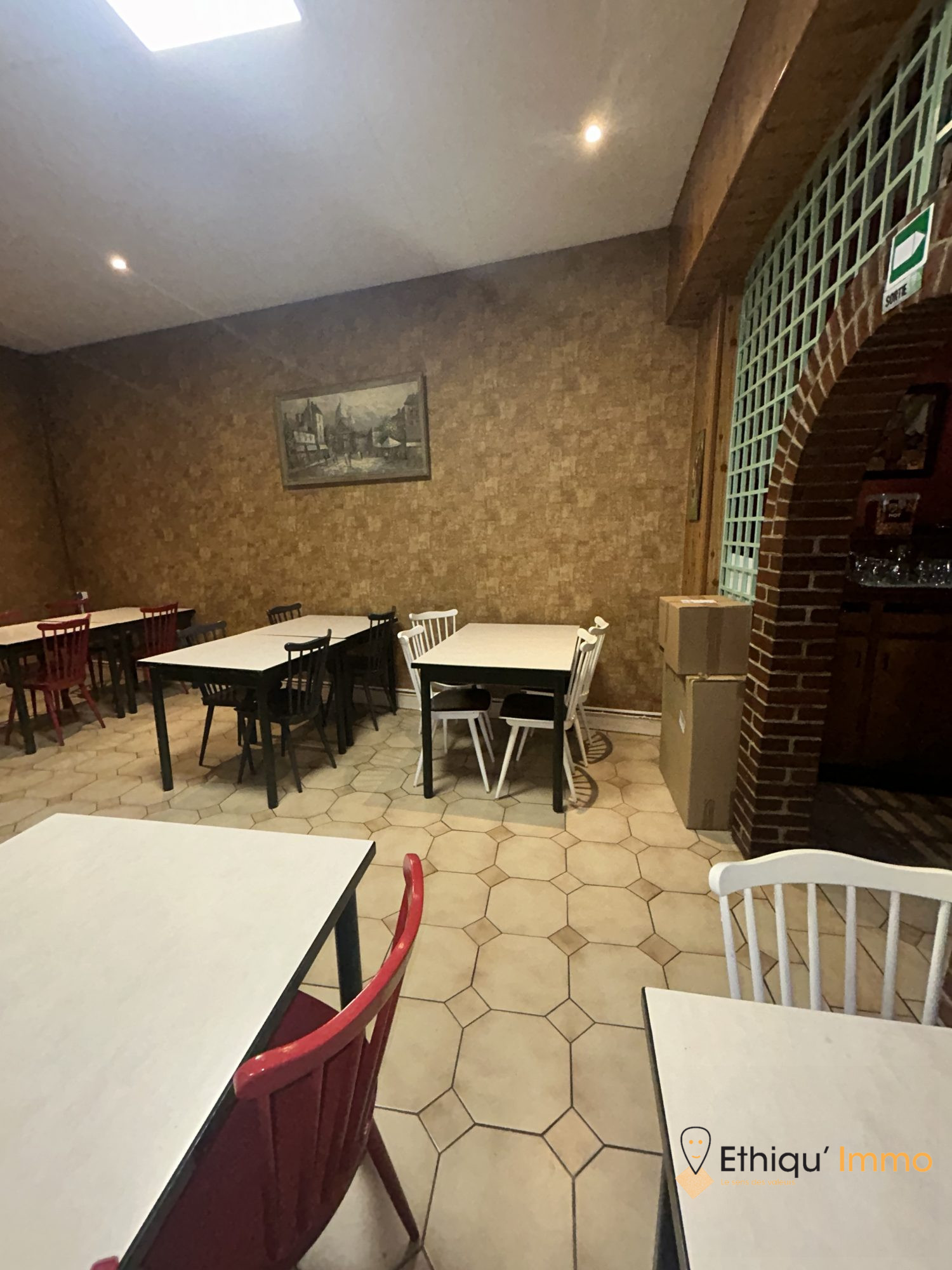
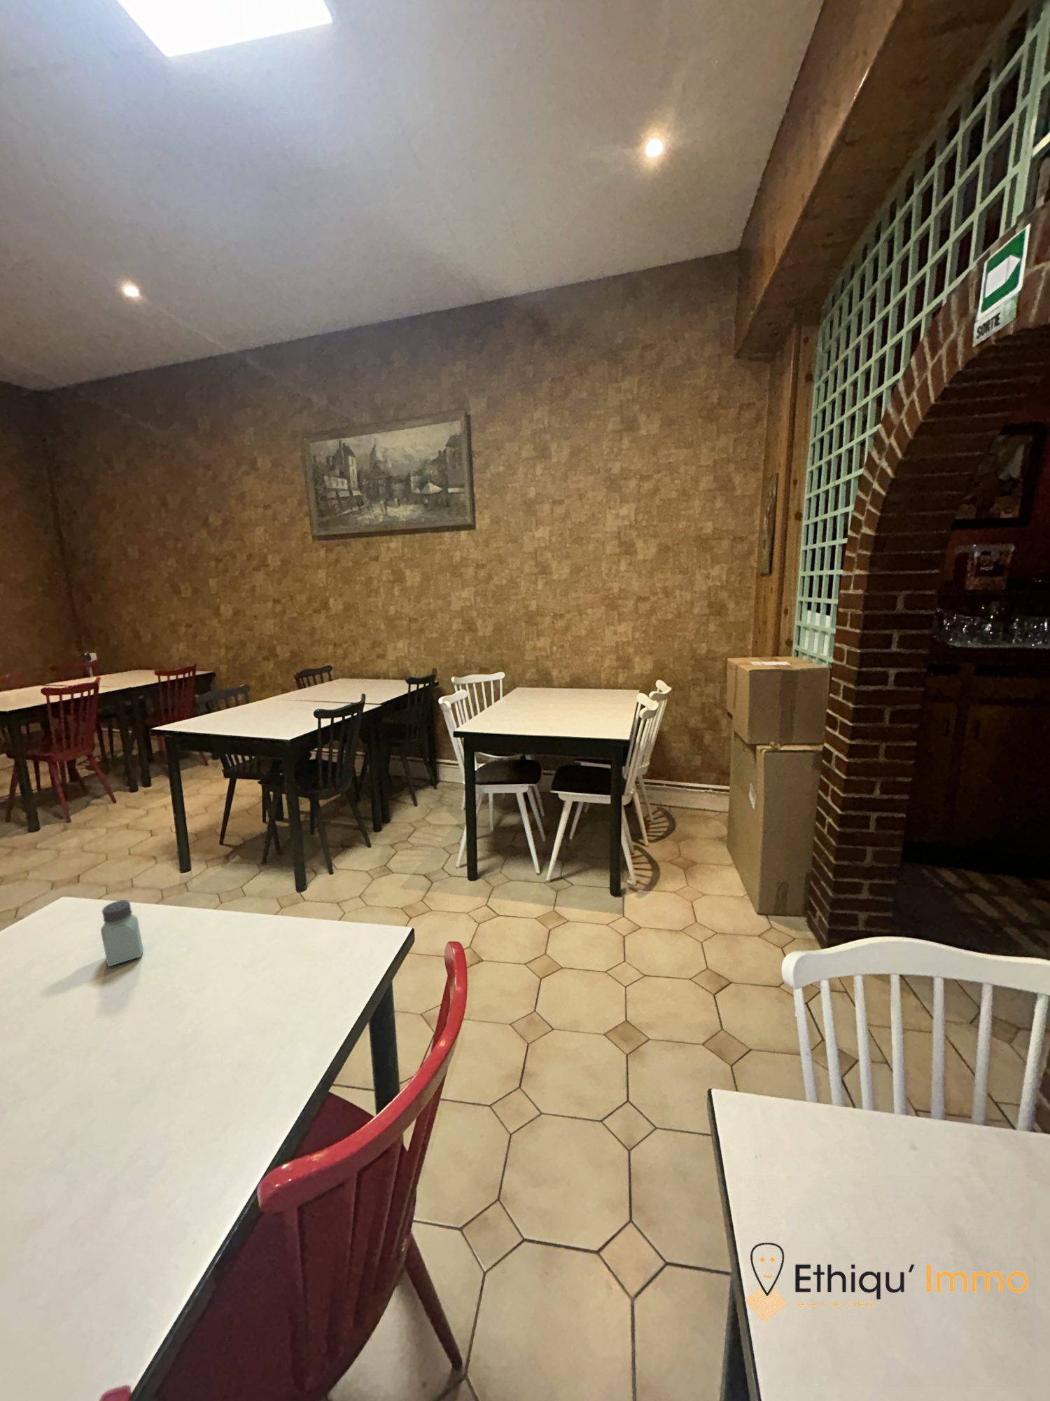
+ saltshaker (120, 931)
